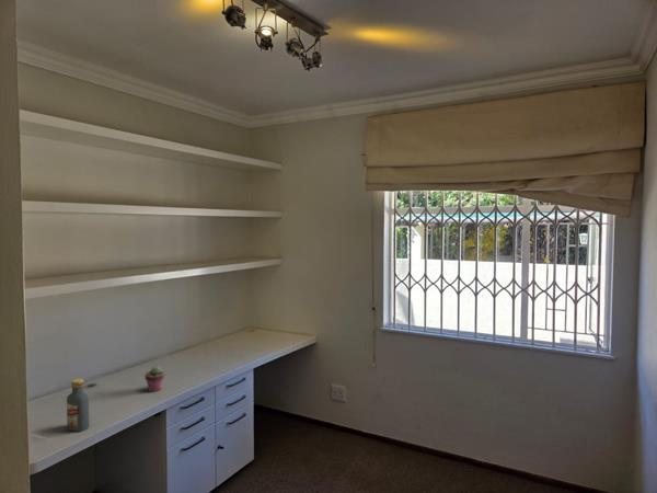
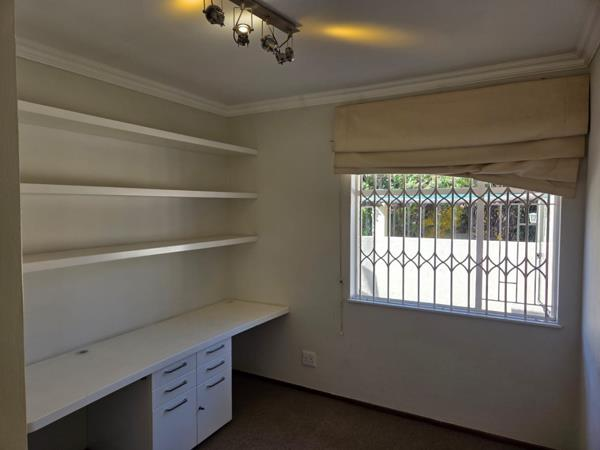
- potted succulent (154, 378)
- vodka (78, 404)
